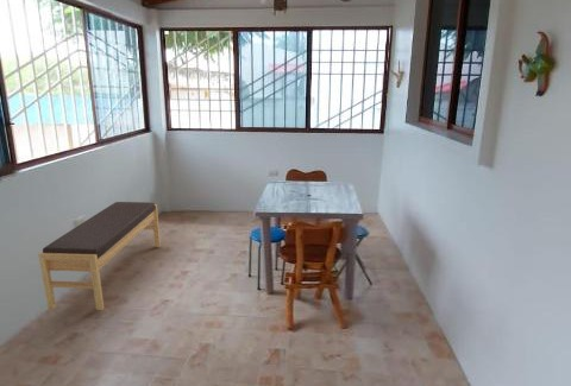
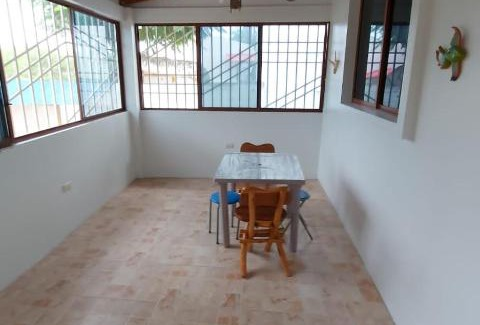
- bench (109, 247)
